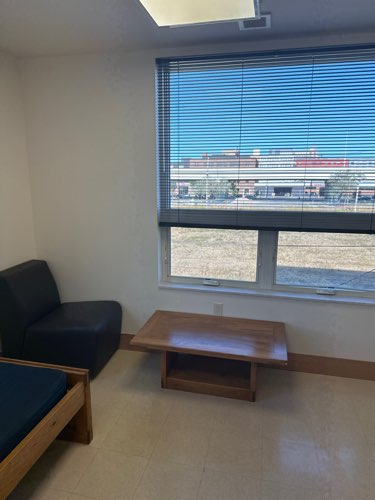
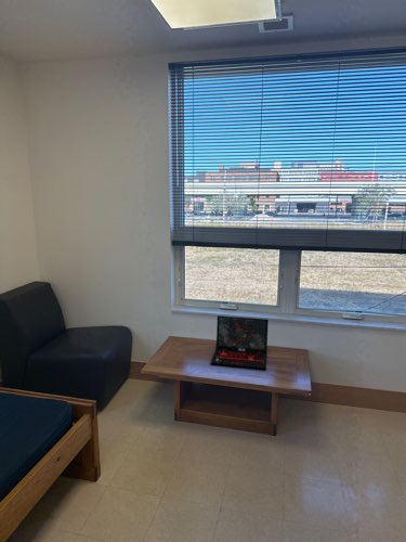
+ laptop (239, 340)
